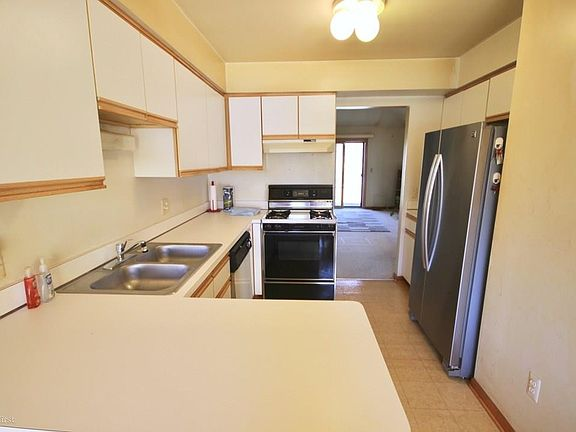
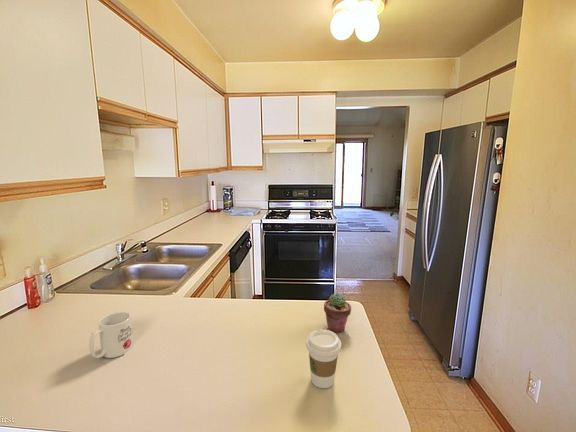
+ coffee cup (323, 358)
+ potted succulent (337, 311)
+ mug (110, 337)
